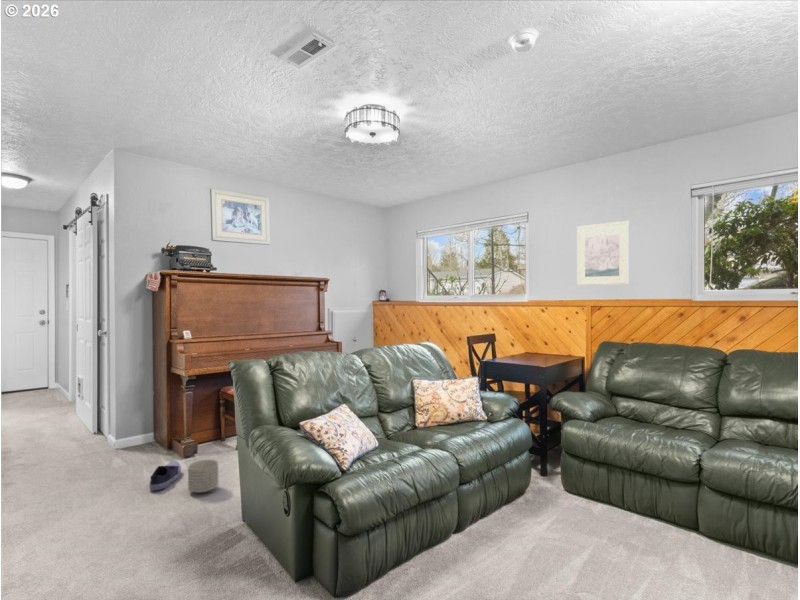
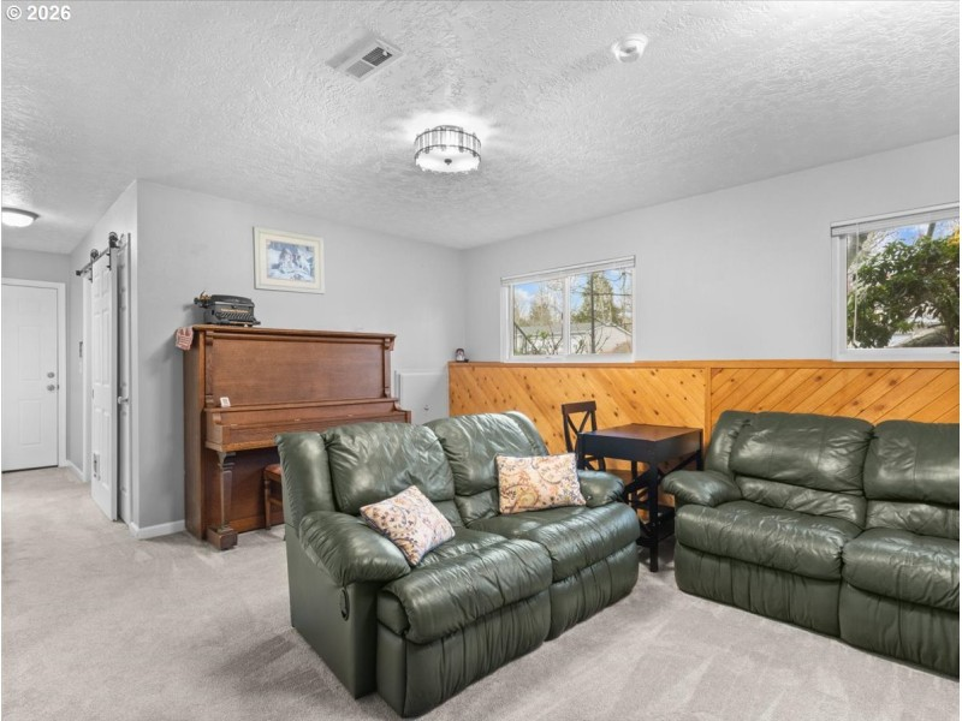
- planter (203, 477)
- shoe (165, 472)
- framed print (601, 254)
